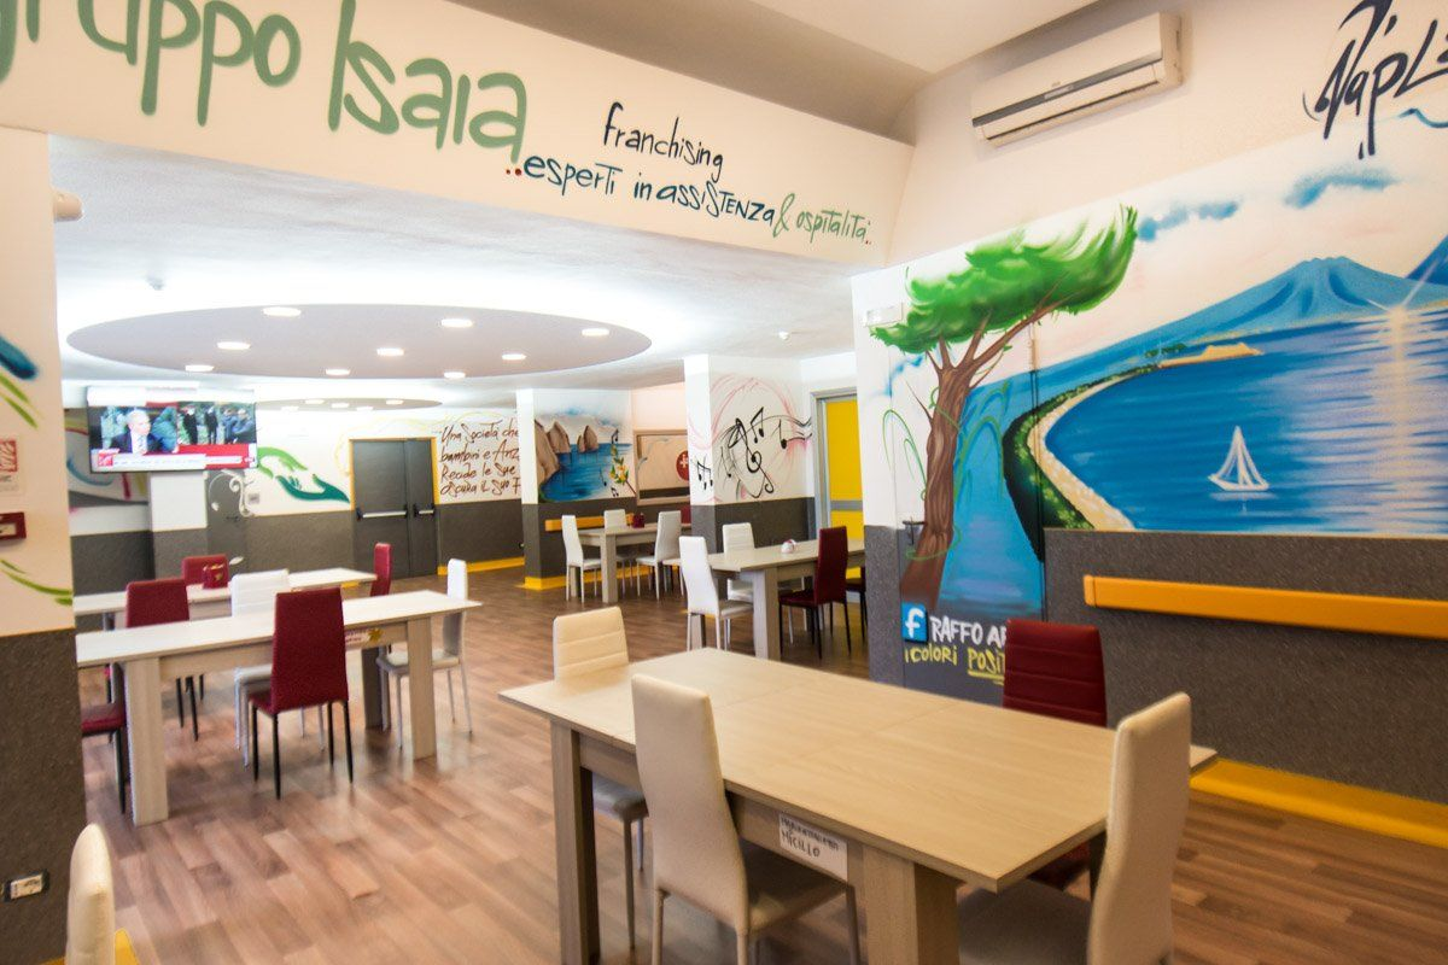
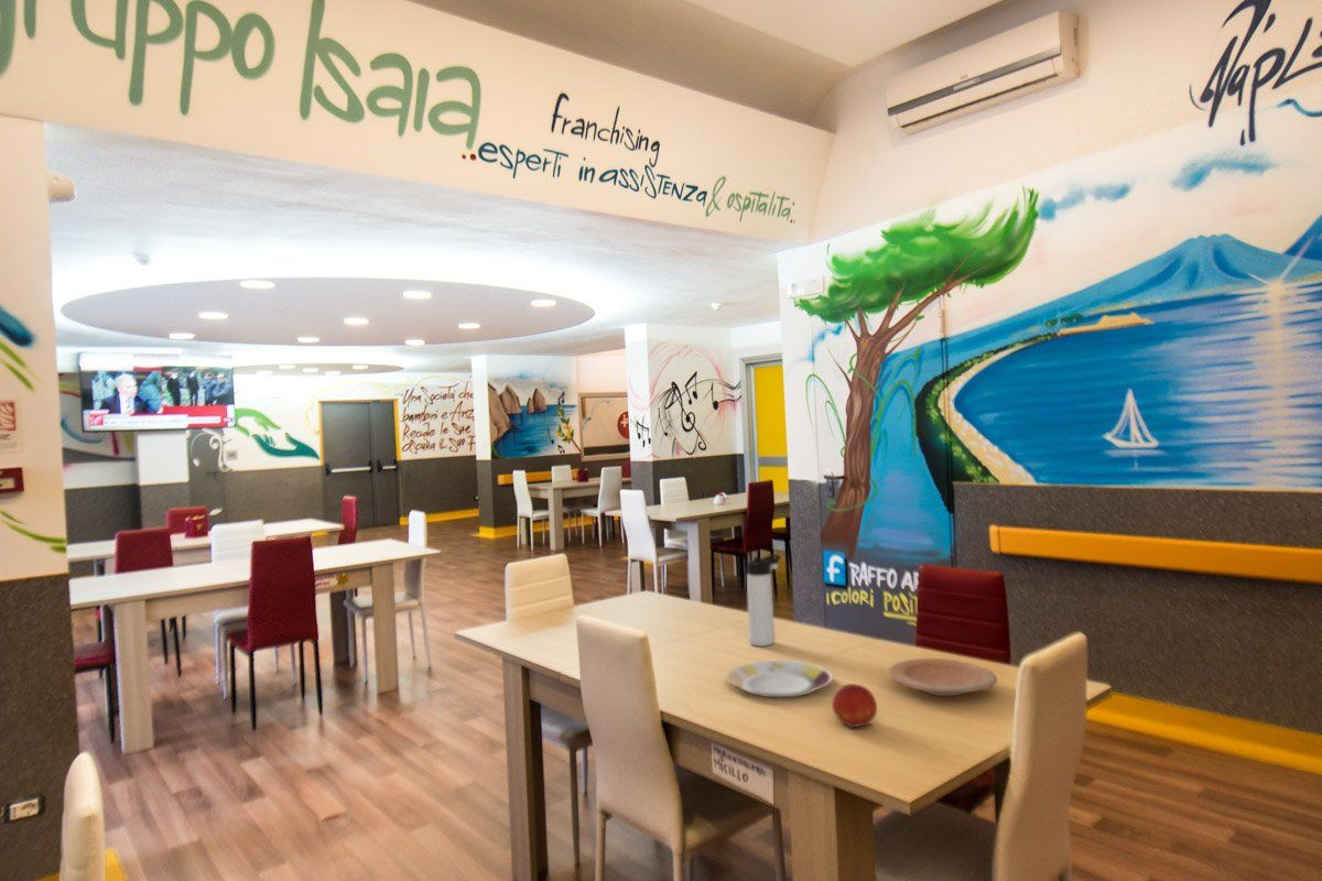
+ thermos bottle (765, 599)
+ plate (942, 681)
+ fruit (854, 704)
+ plate (779, 679)
